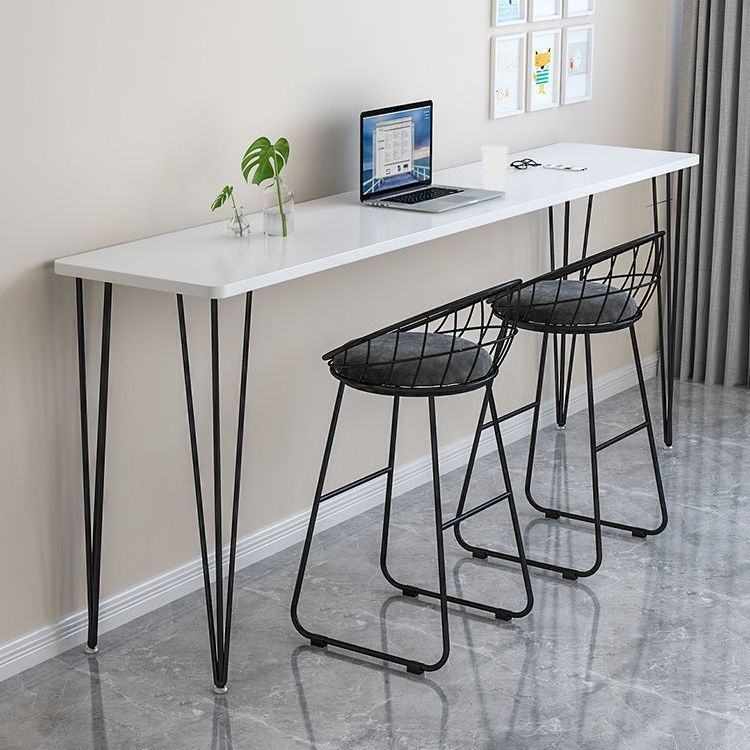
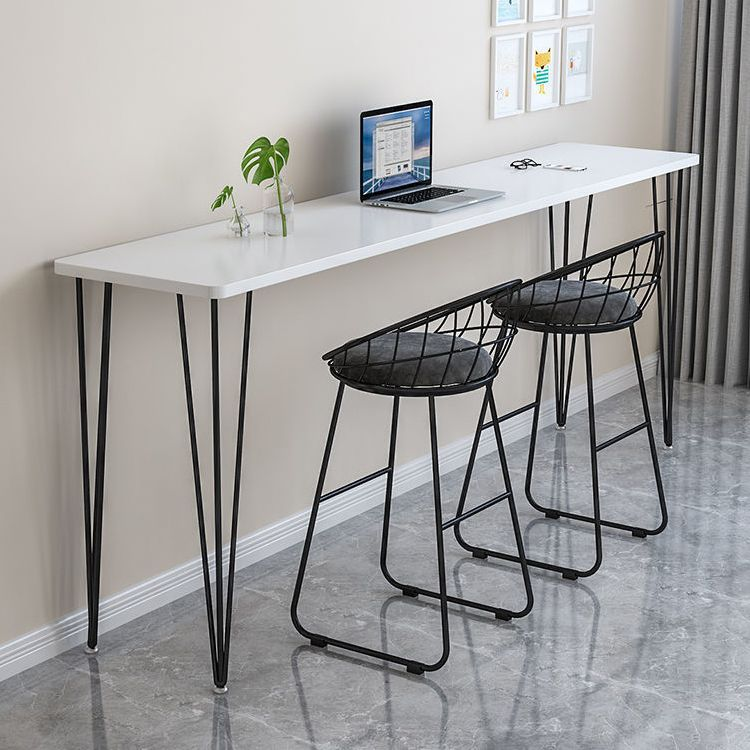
- cup (494, 167)
